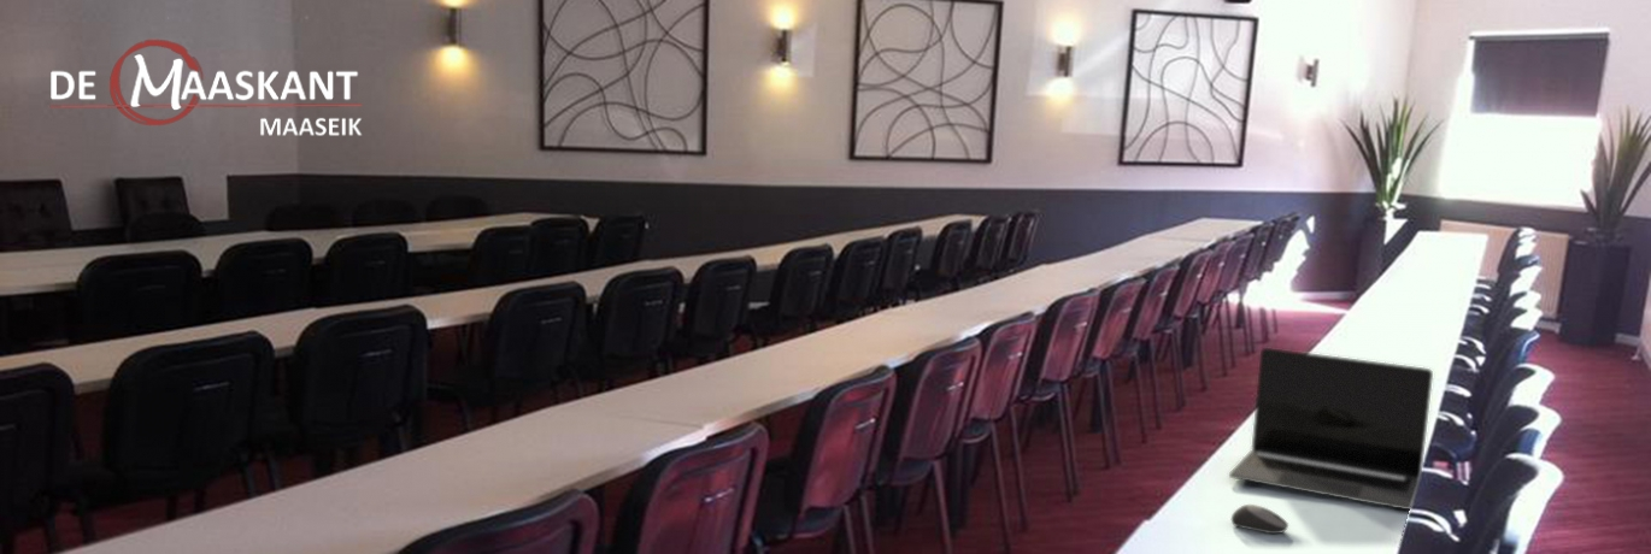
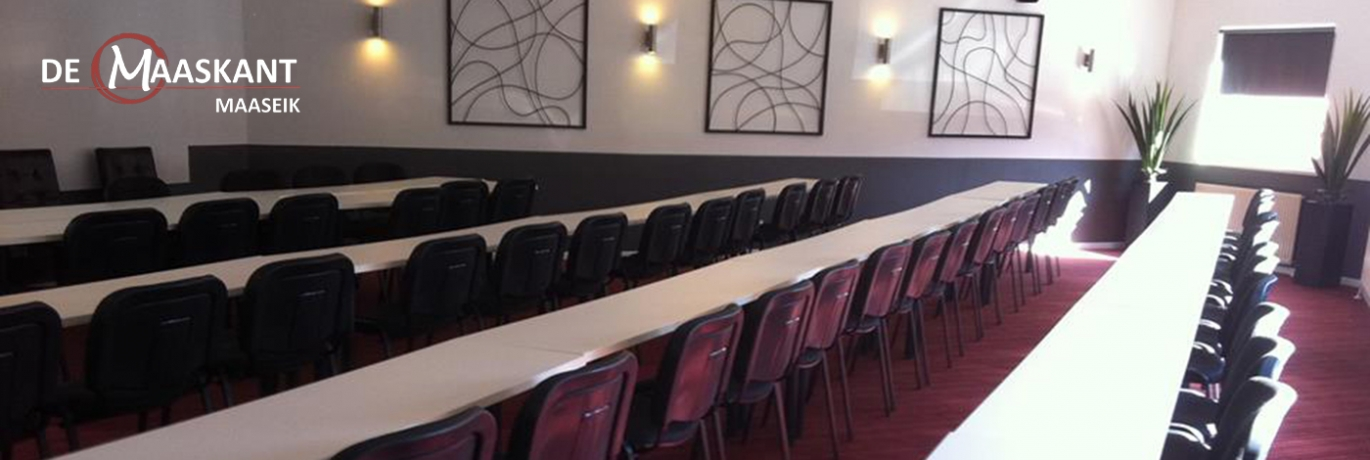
- computer mouse (1259, 517)
- laptop (1330, 424)
